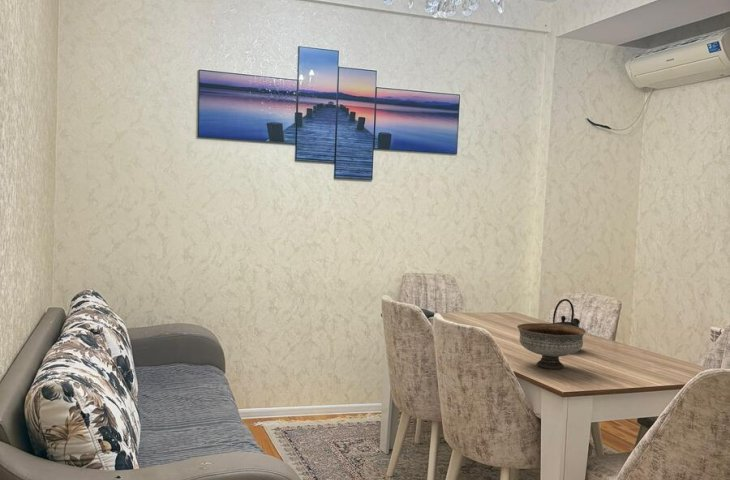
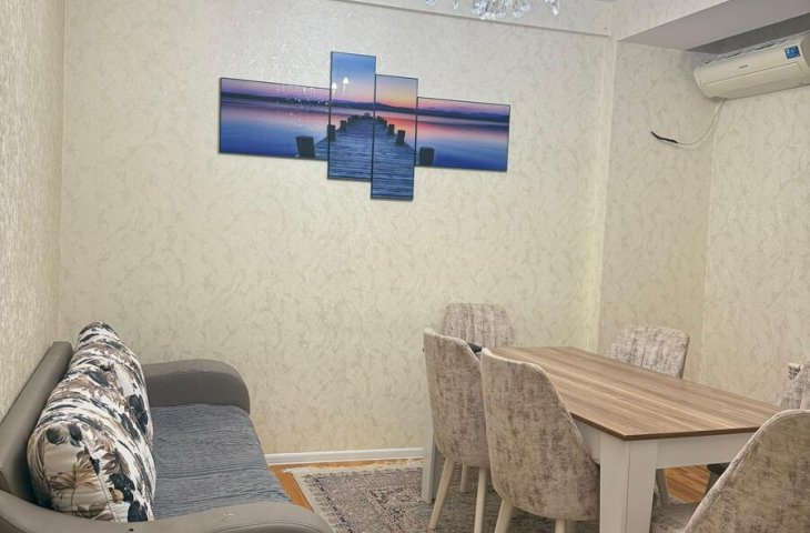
- kettle (565, 323)
- bowl (549, 346)
